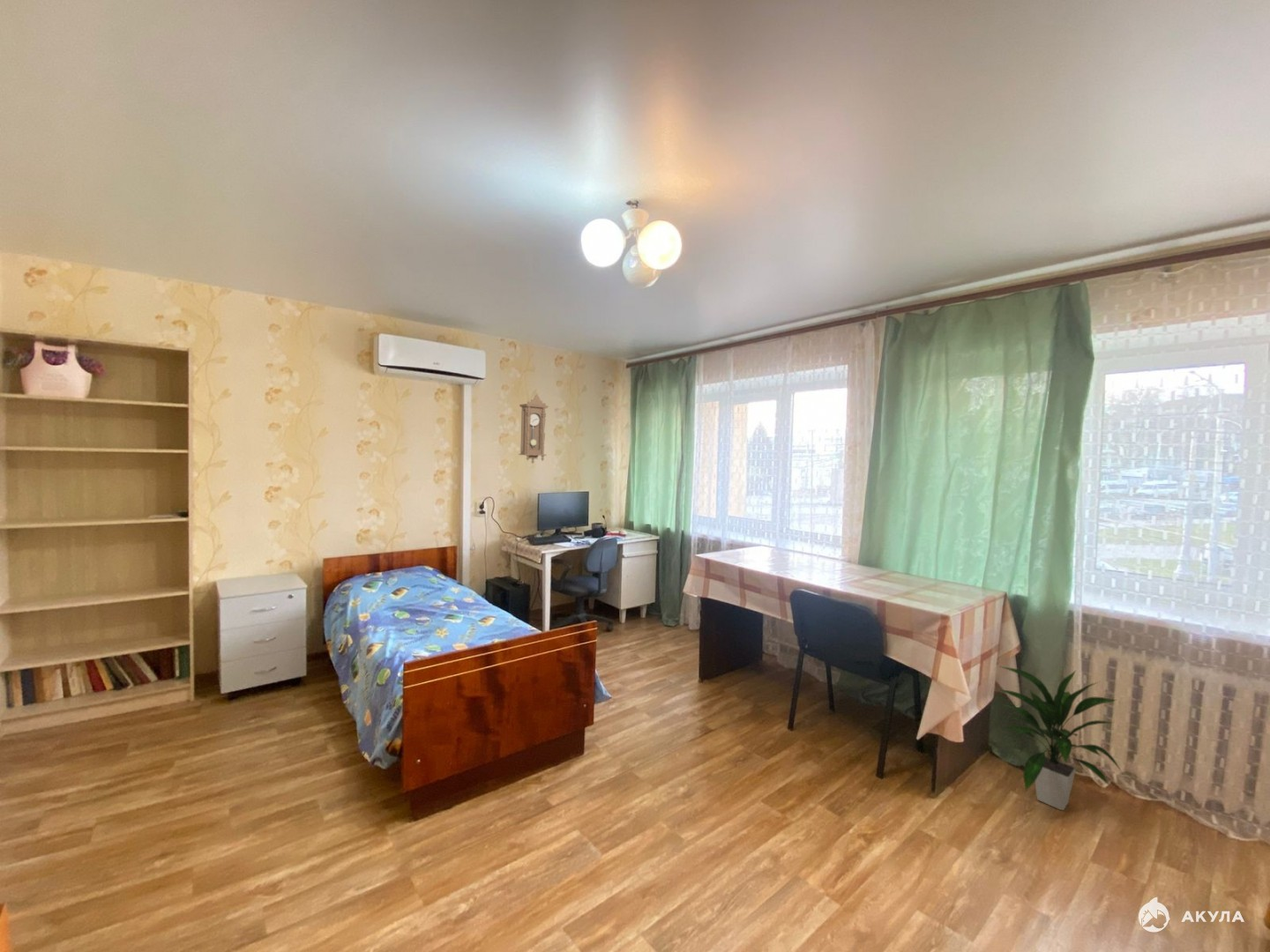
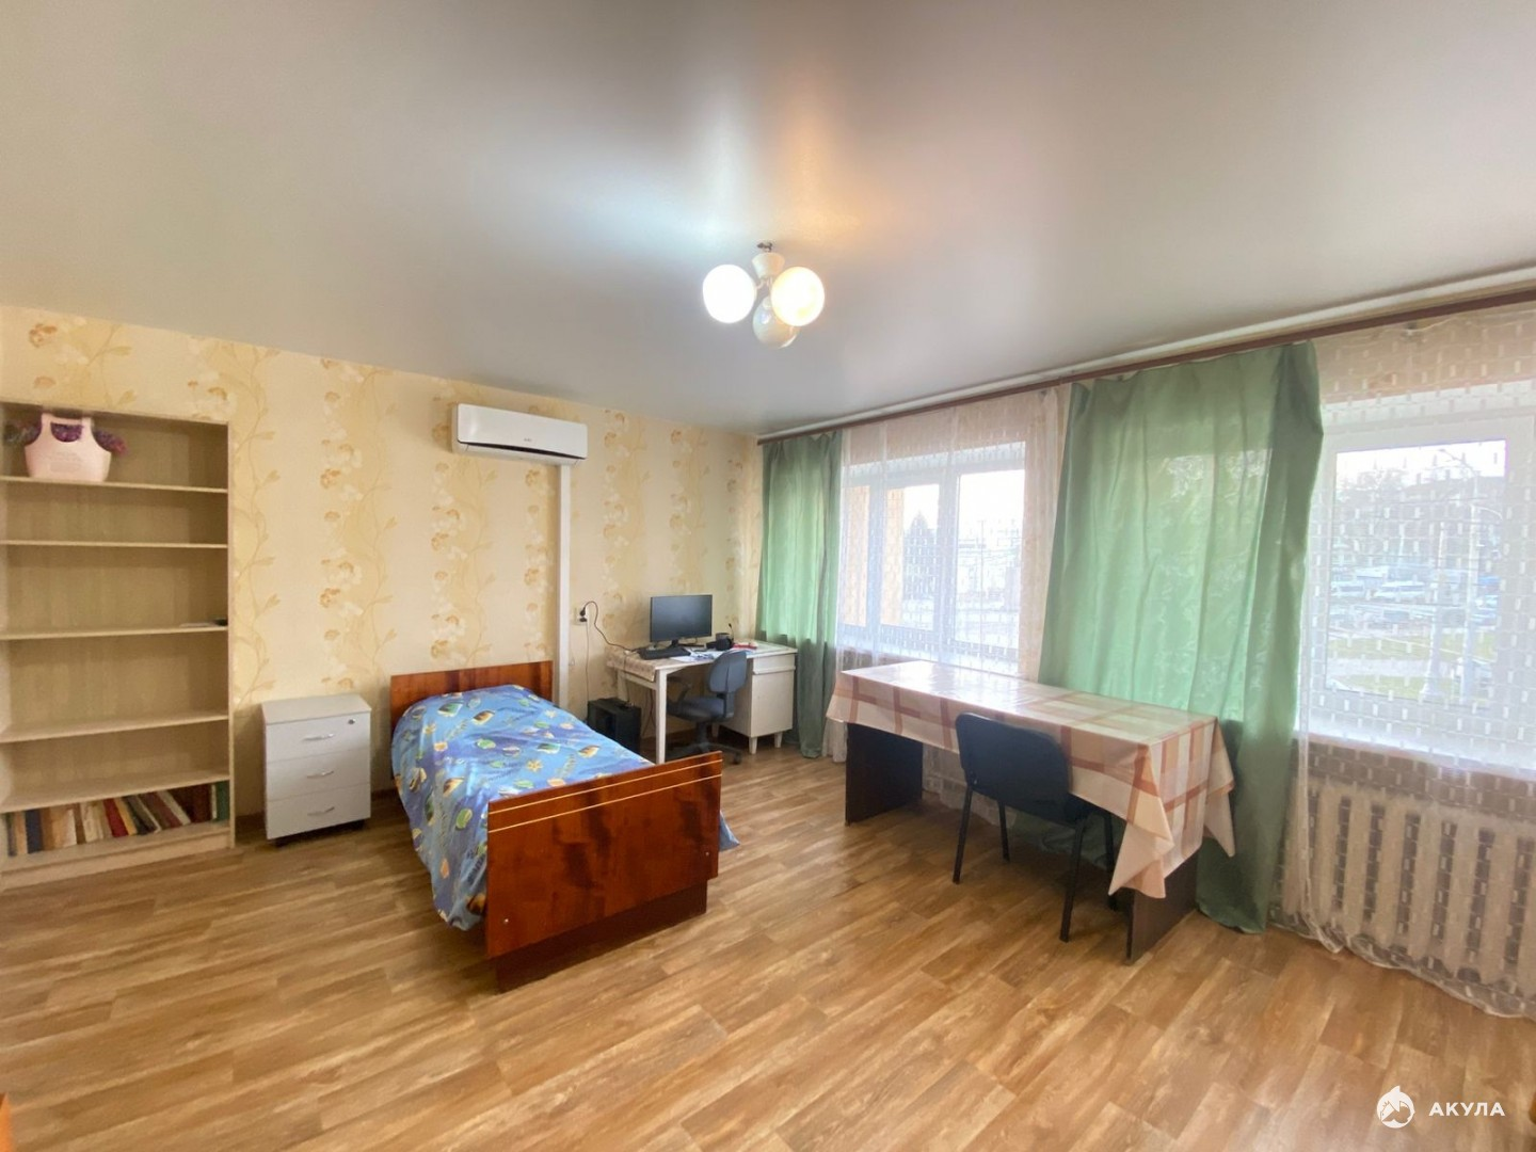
- indoor plant (1051, 734)
- pendulum clock (533, 428)
